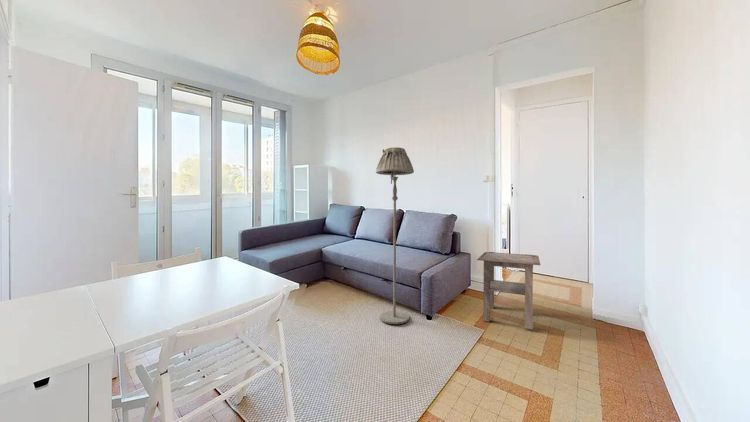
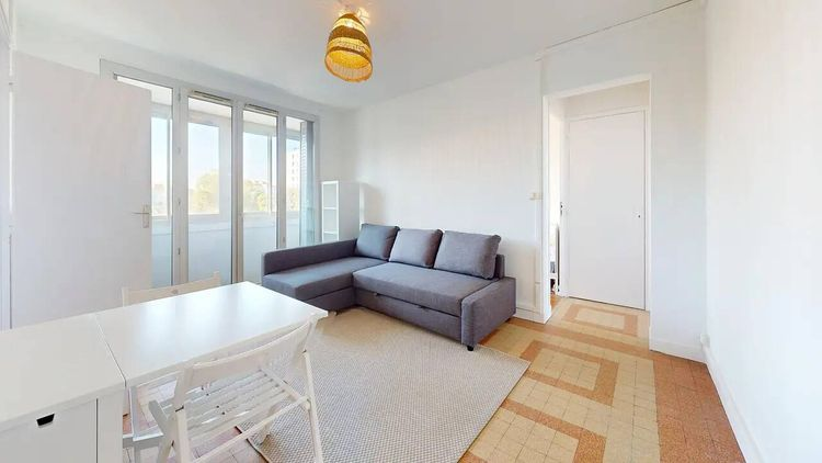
- floor lamp (394, 233)
- side table (508, 286)
